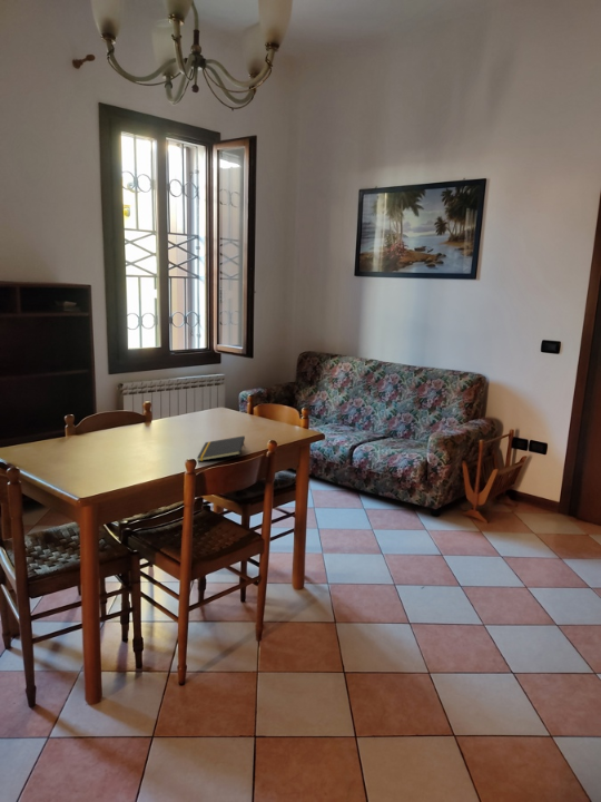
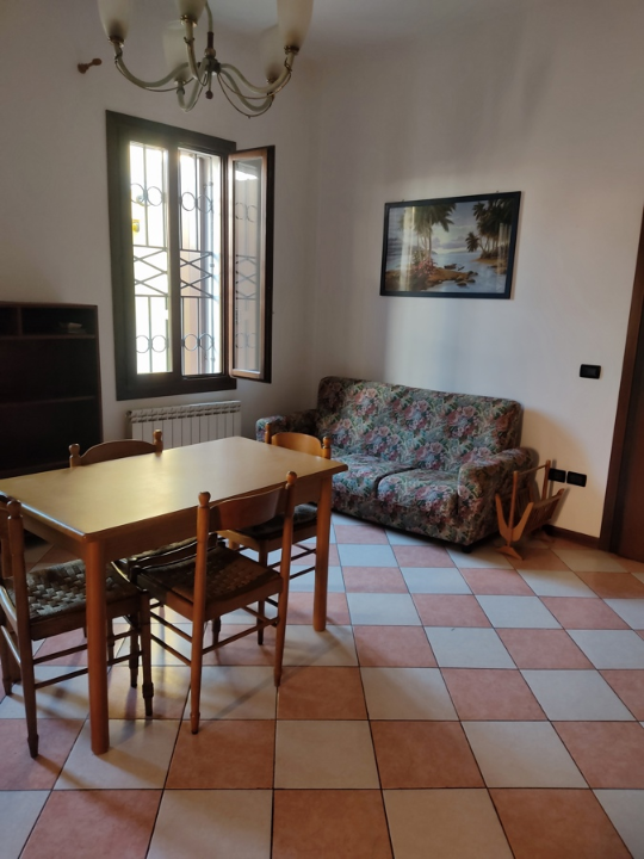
- notepad (221, 448)
